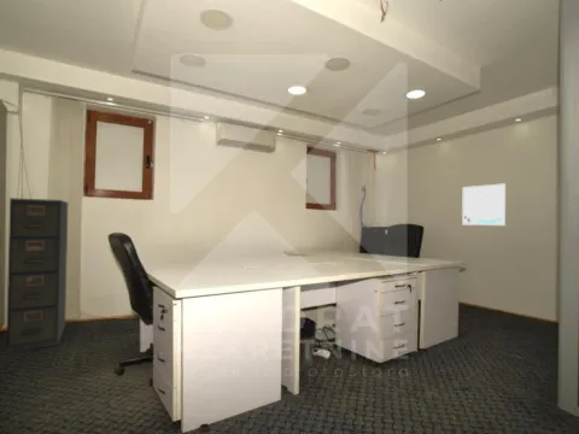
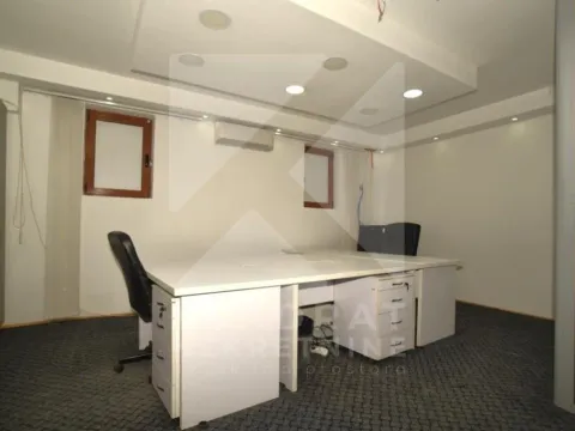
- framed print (482, 205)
- filing cabinet (40, 269)
